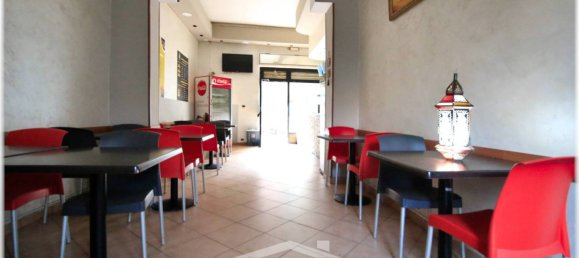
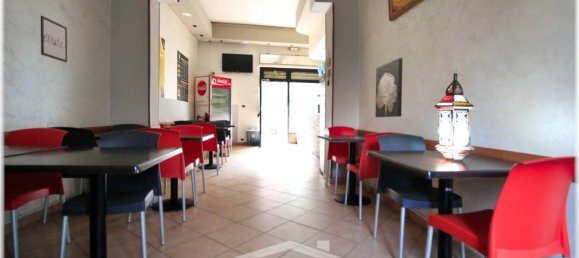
+ wall art (54, 40)
+ wall art (387, 90)
